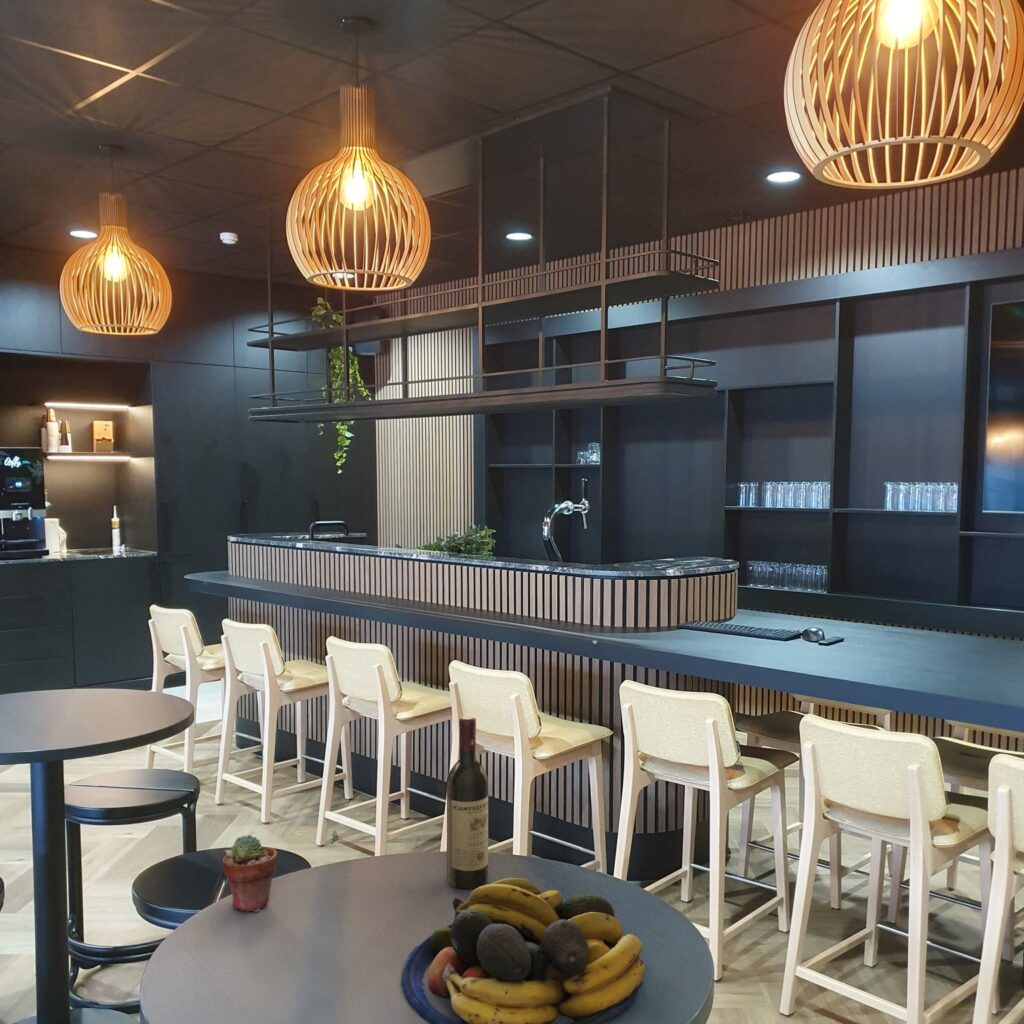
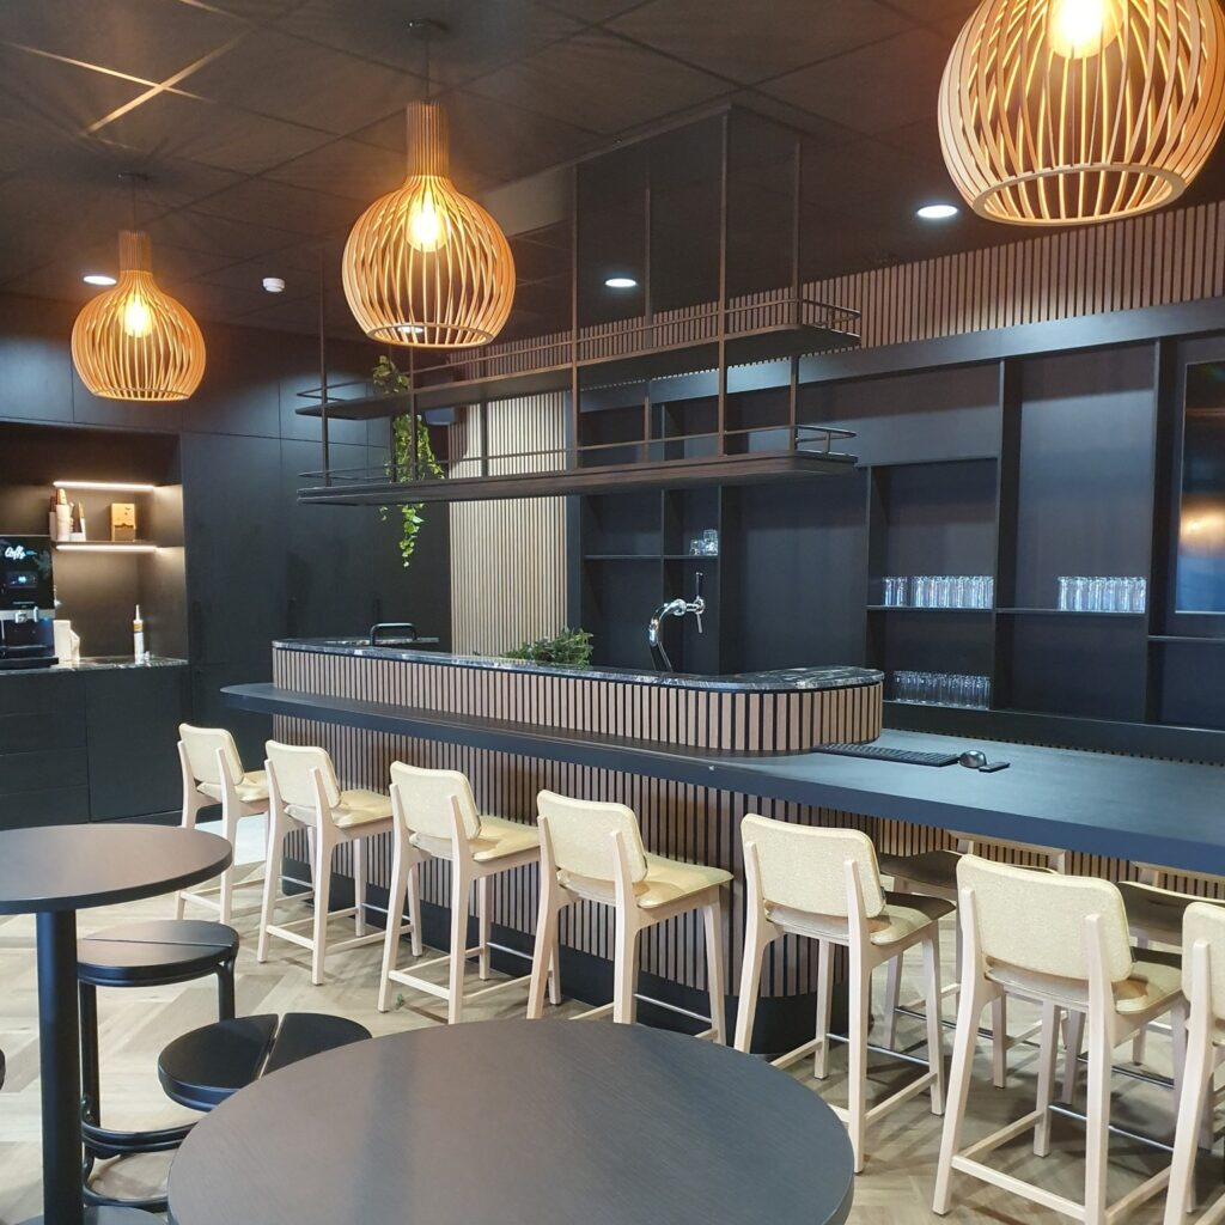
- wine bottle (467, 799)
- fruit bowl (520, 931)
- potted succulent (250, 869)
